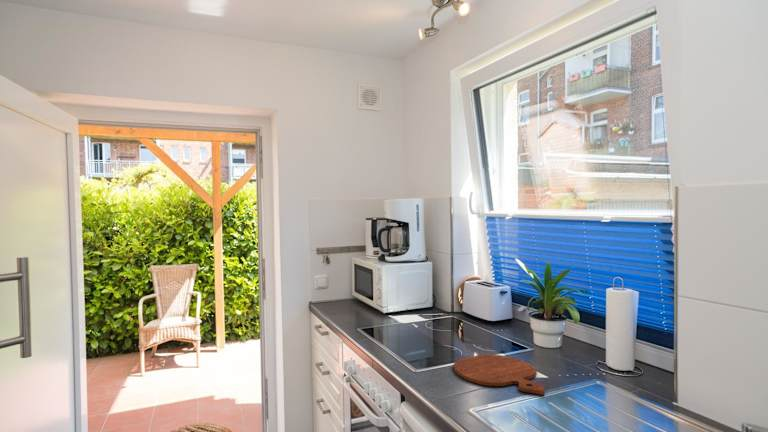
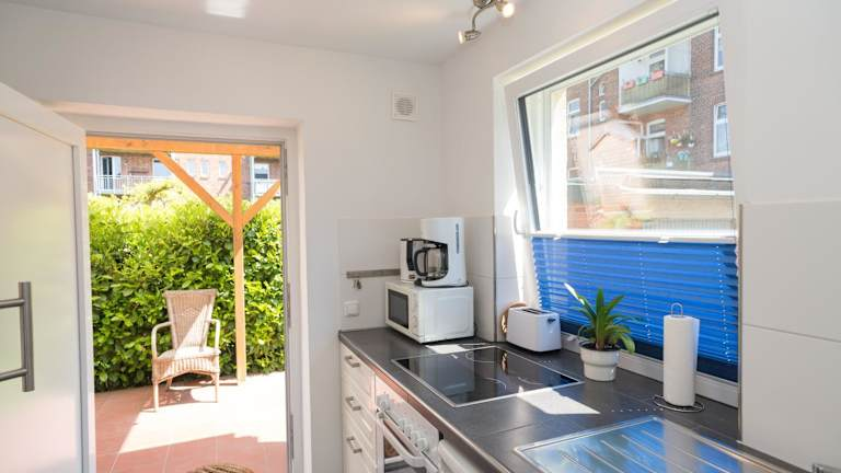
- cutting board (503, 373)
